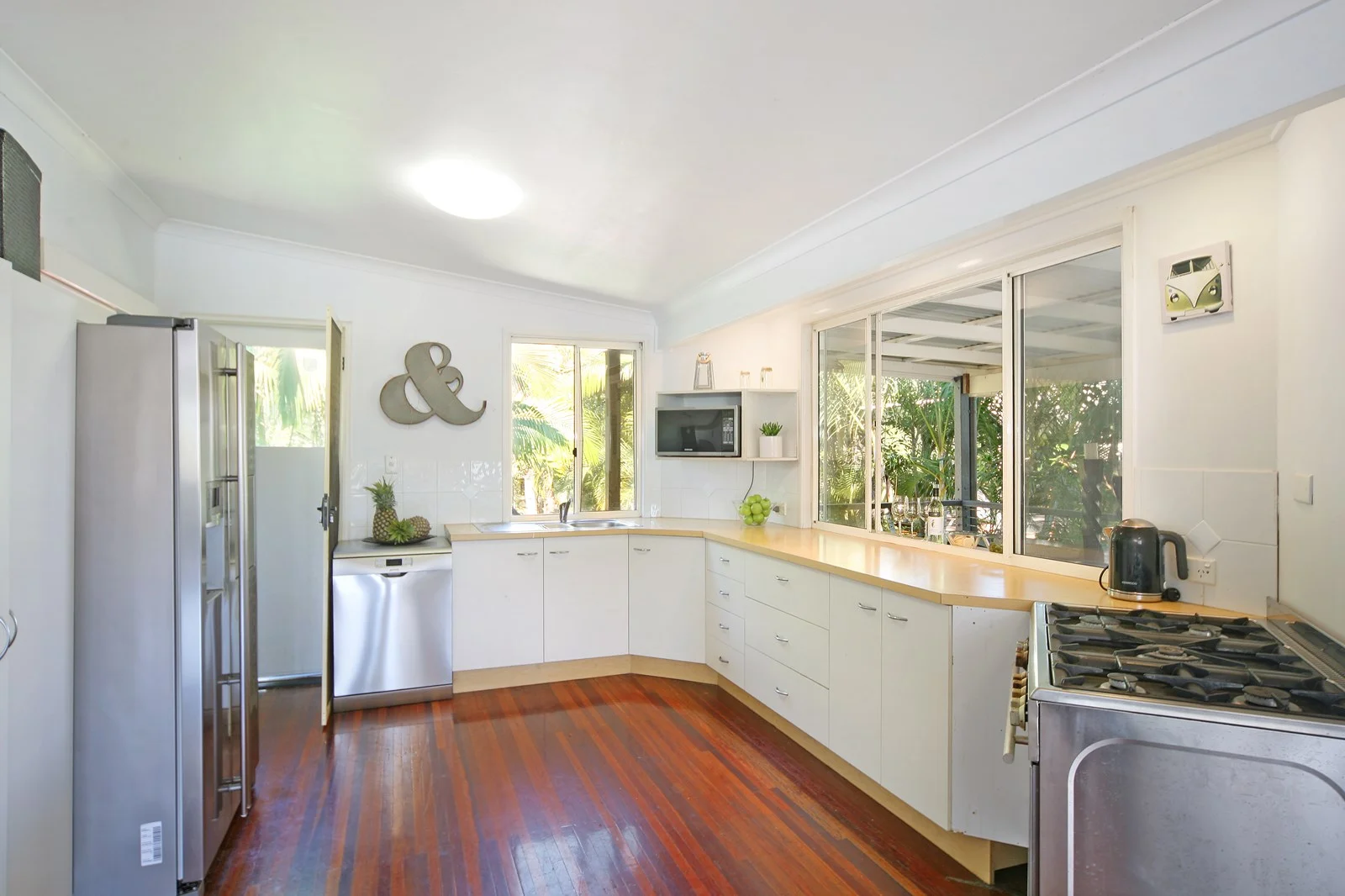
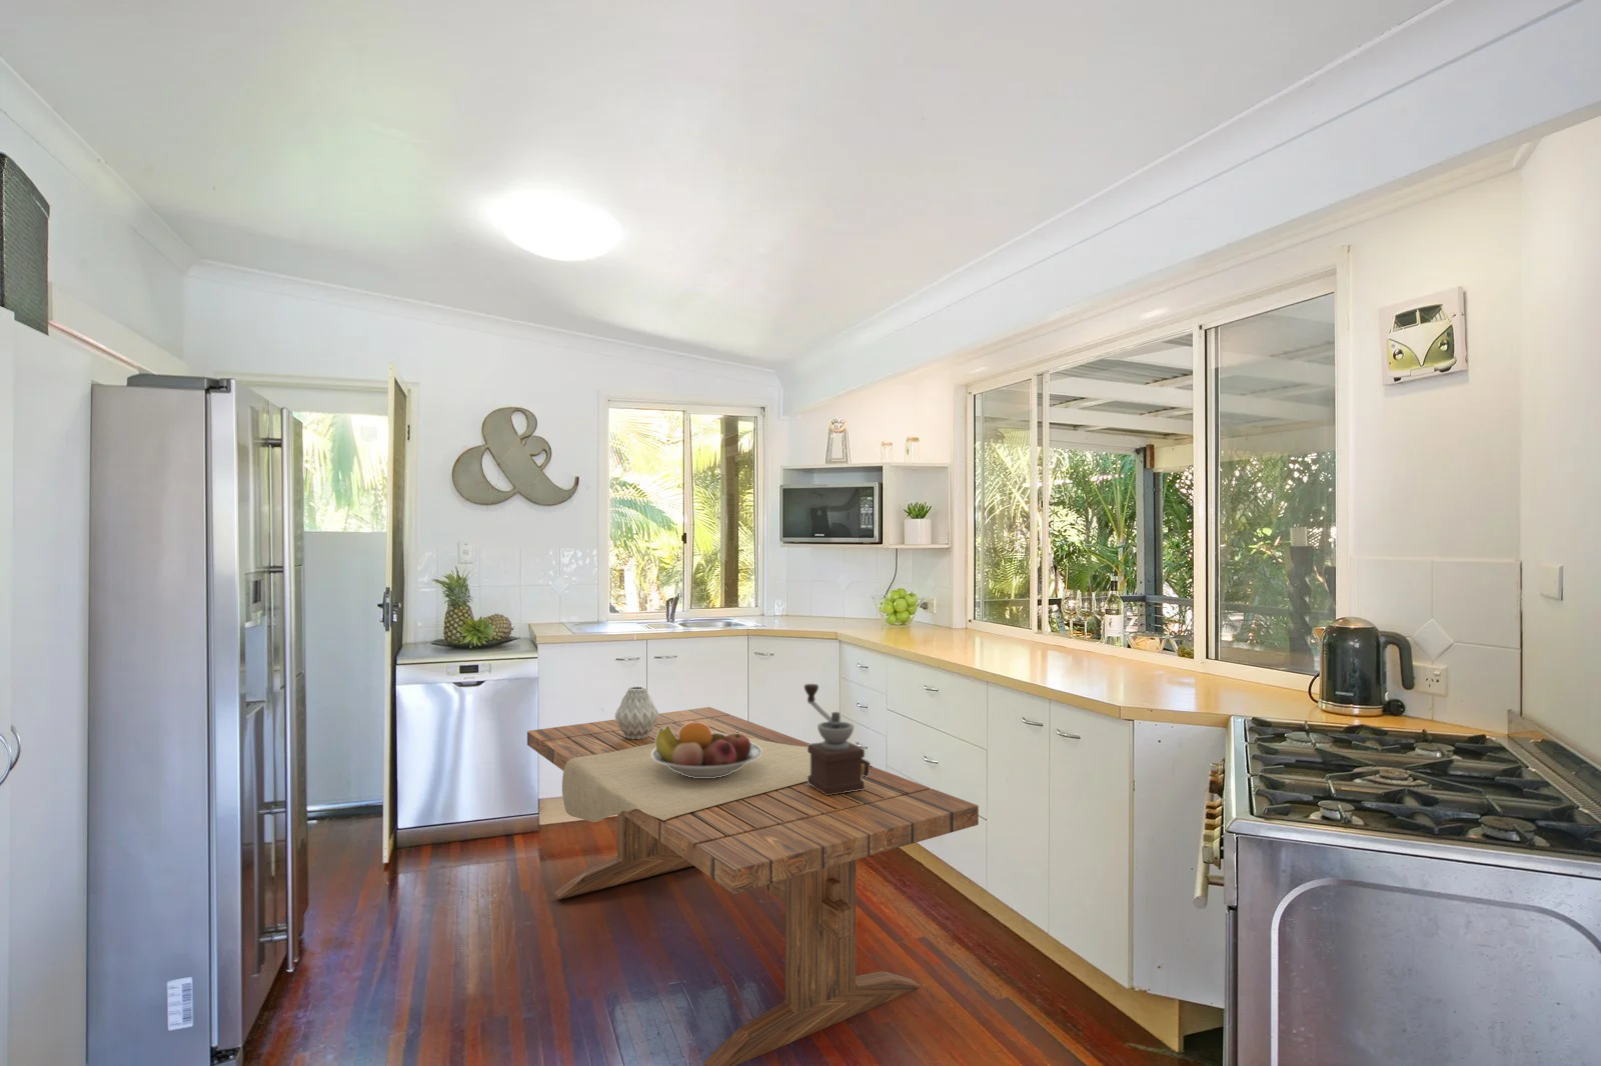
+ dining table (714, 851)
+ fruit bowl (706, 747)
+ coffee grinder (832, 734)
+ vase (637, 711)
